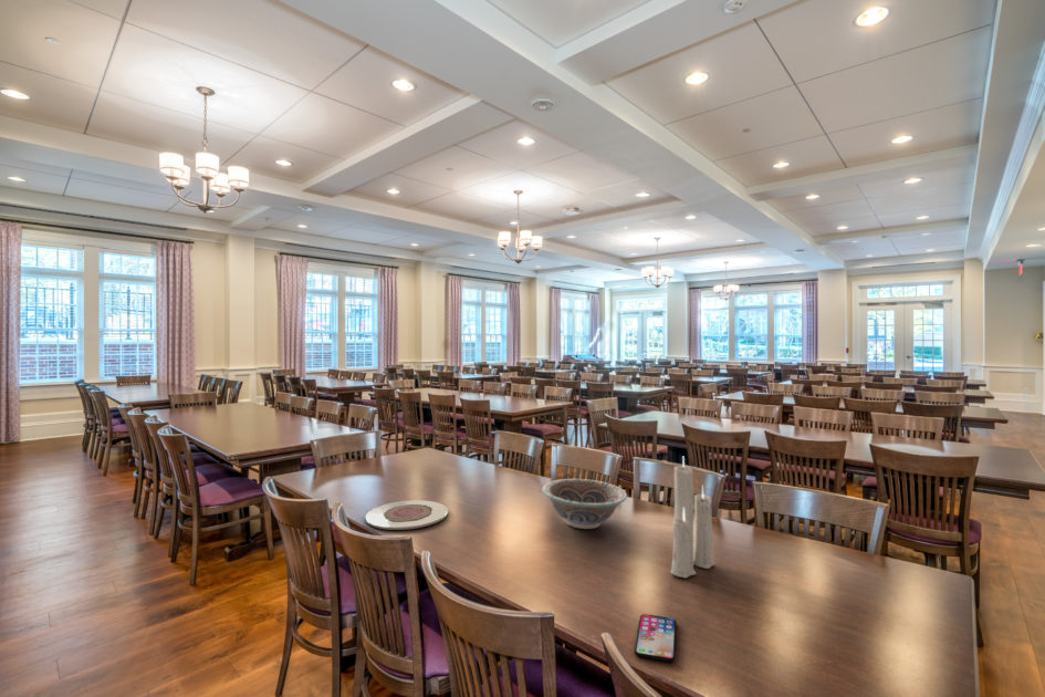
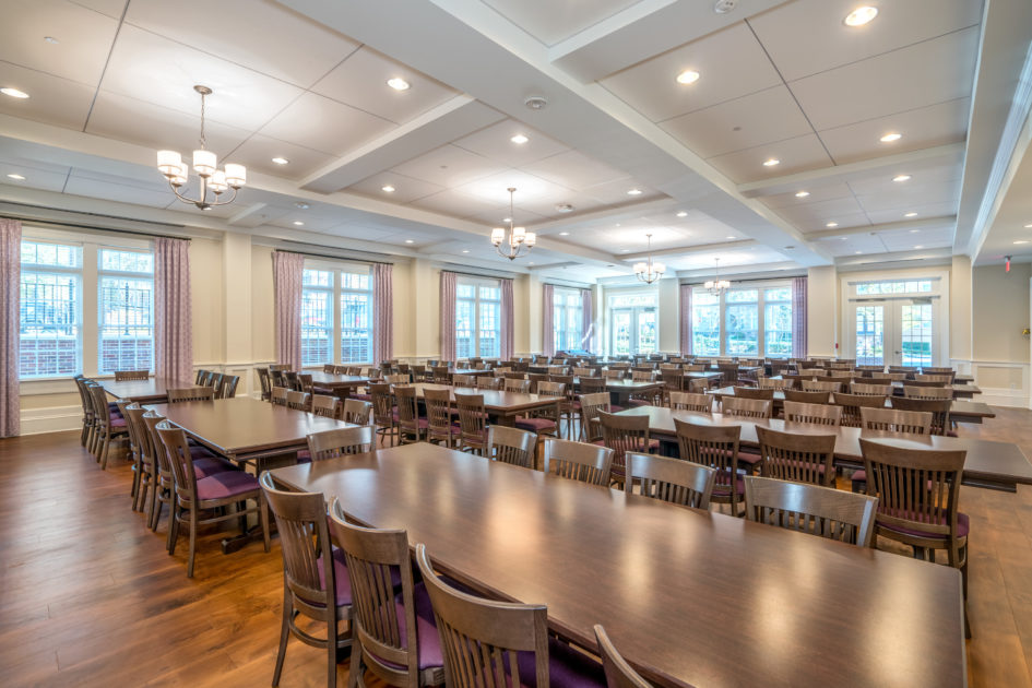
- decorative bowl (584, 506)
- candle (688, 507)
- smartphone (656, 635)
- plate (407, 512)
